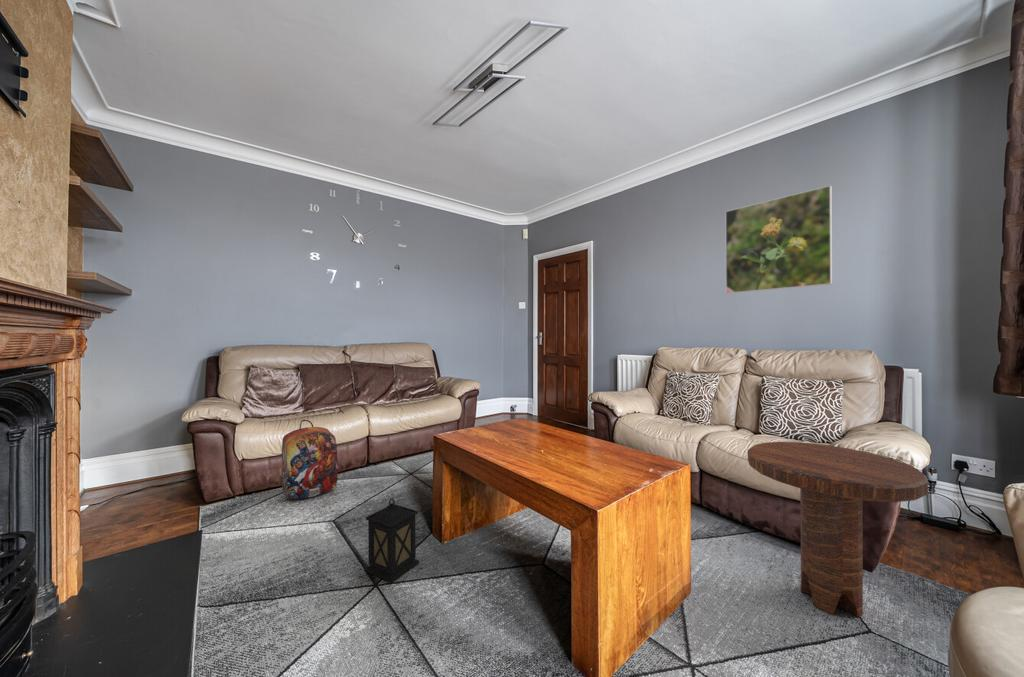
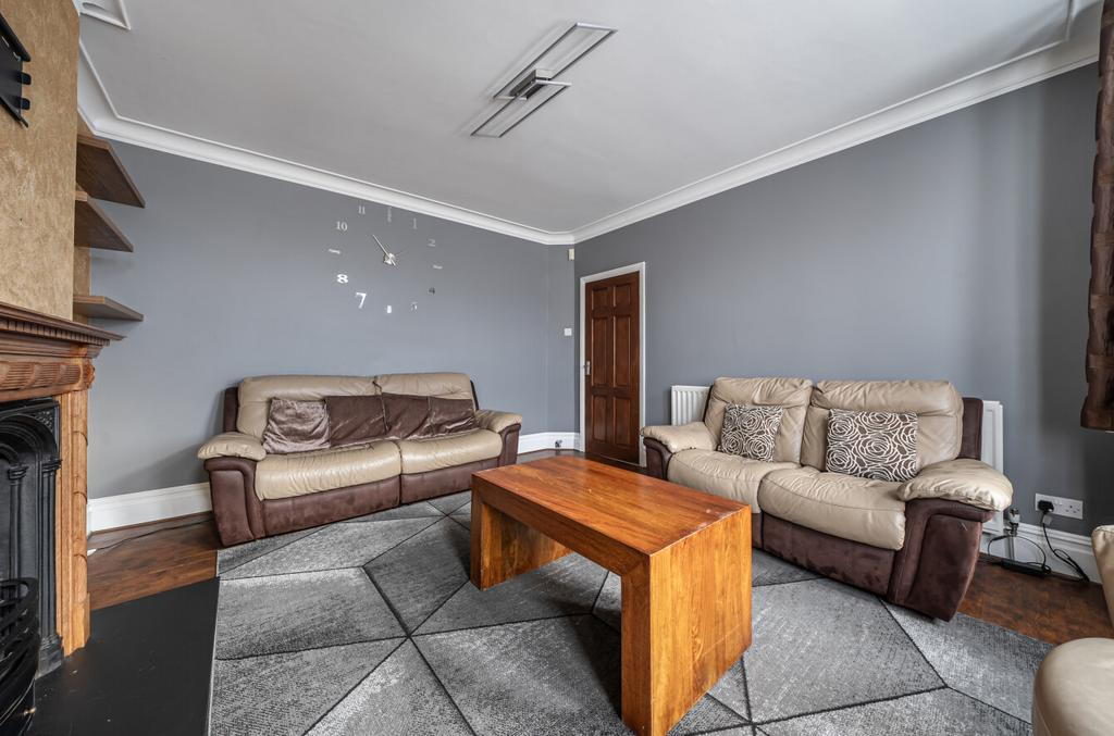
- side table (827, 530)
- backpack (309, 457)
- lantern (392, 532)
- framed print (774, 244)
